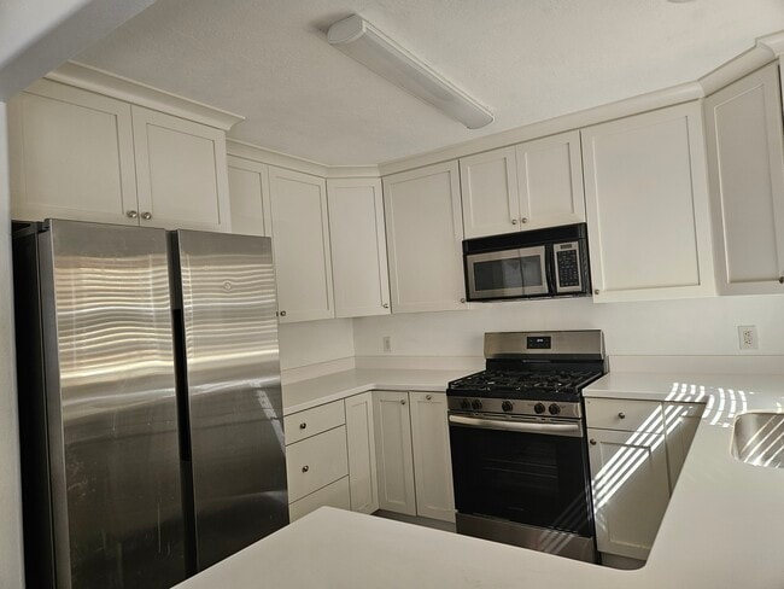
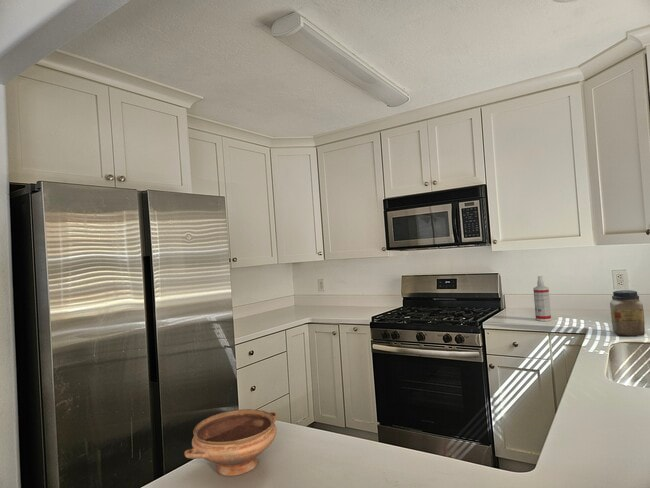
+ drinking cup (236, 444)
+ spray bottle (541, 297)
+ jar (626, 312)
